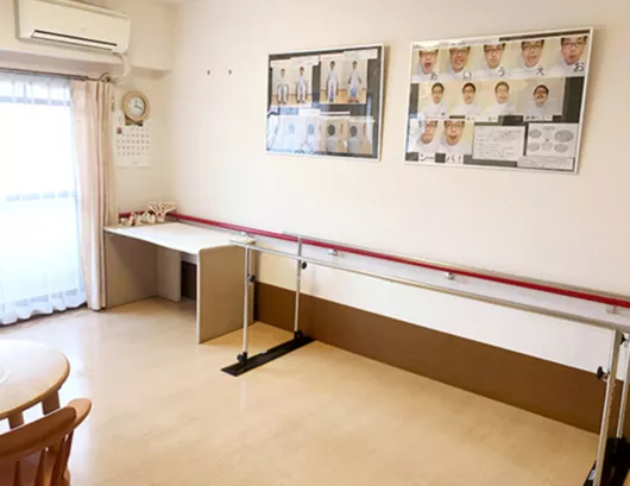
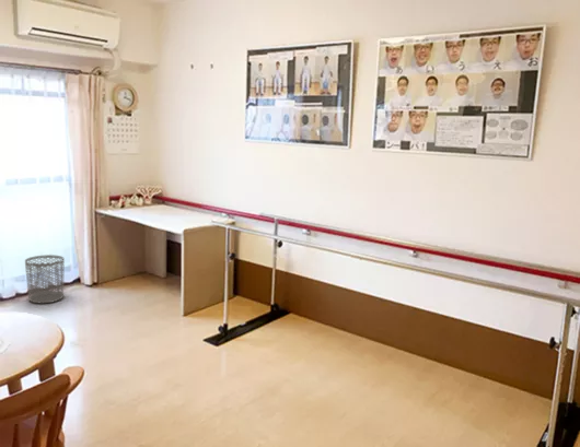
+ waste bin (46, 279)
